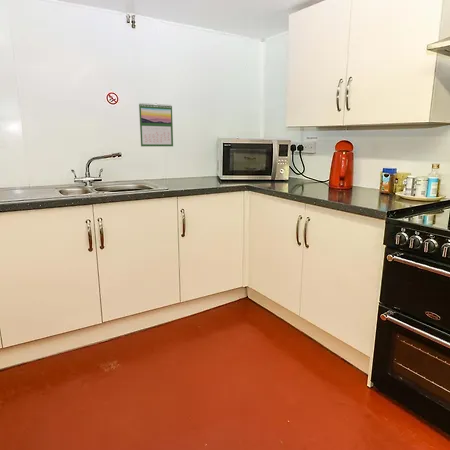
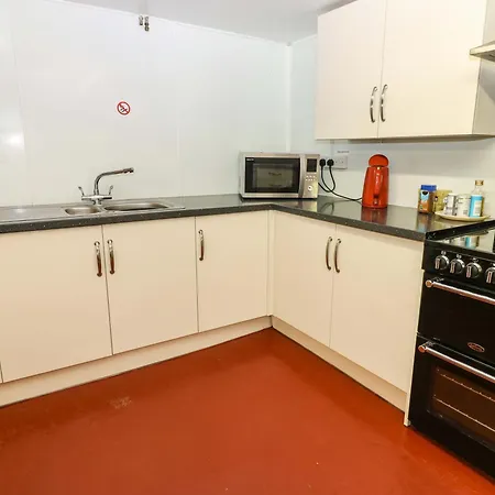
- calendar (156, 125)
